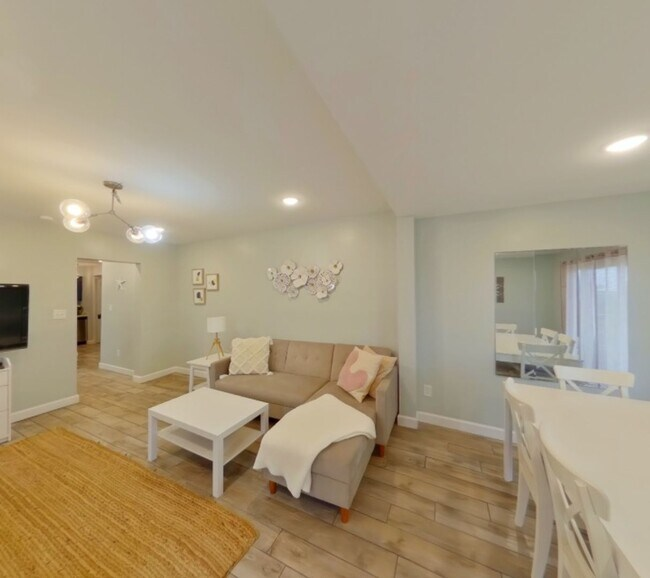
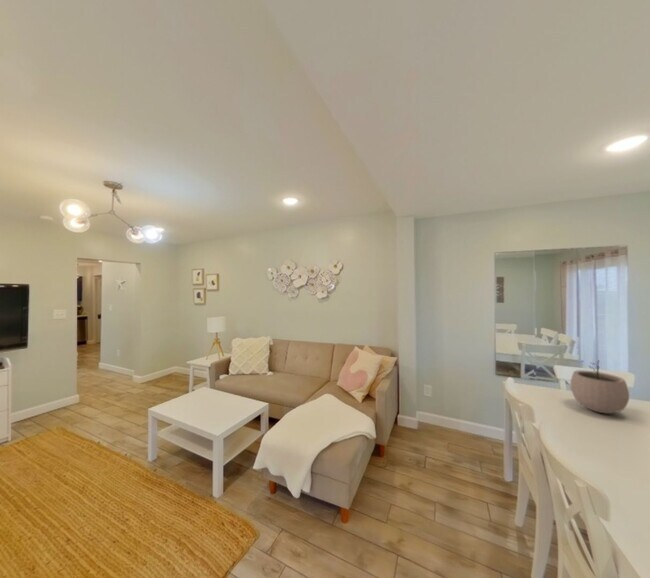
+ plant pot (598, 385)
